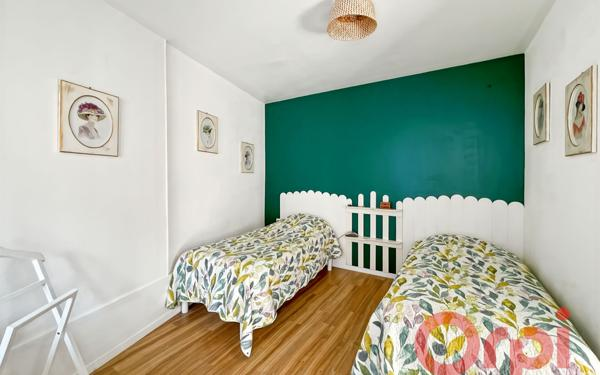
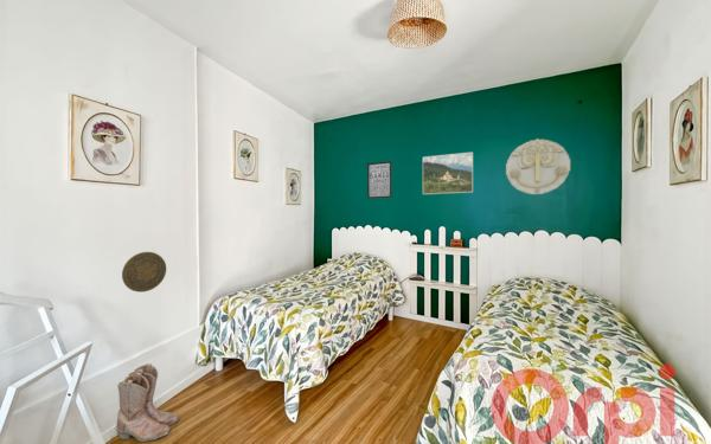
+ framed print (447, 174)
+ wall art (379, 180)
+ wall decoration (537, 166)
+ boots (148, 398)
+ decorative plate (146, 271)
